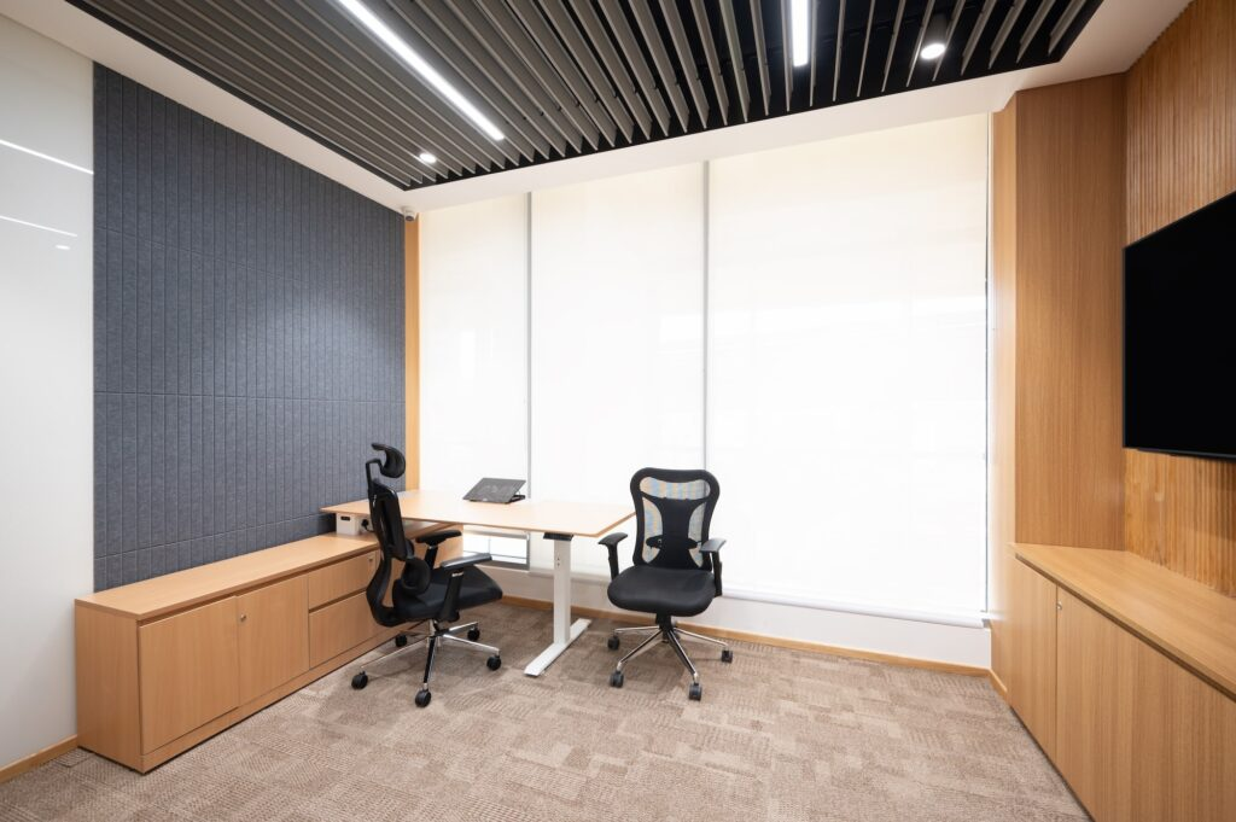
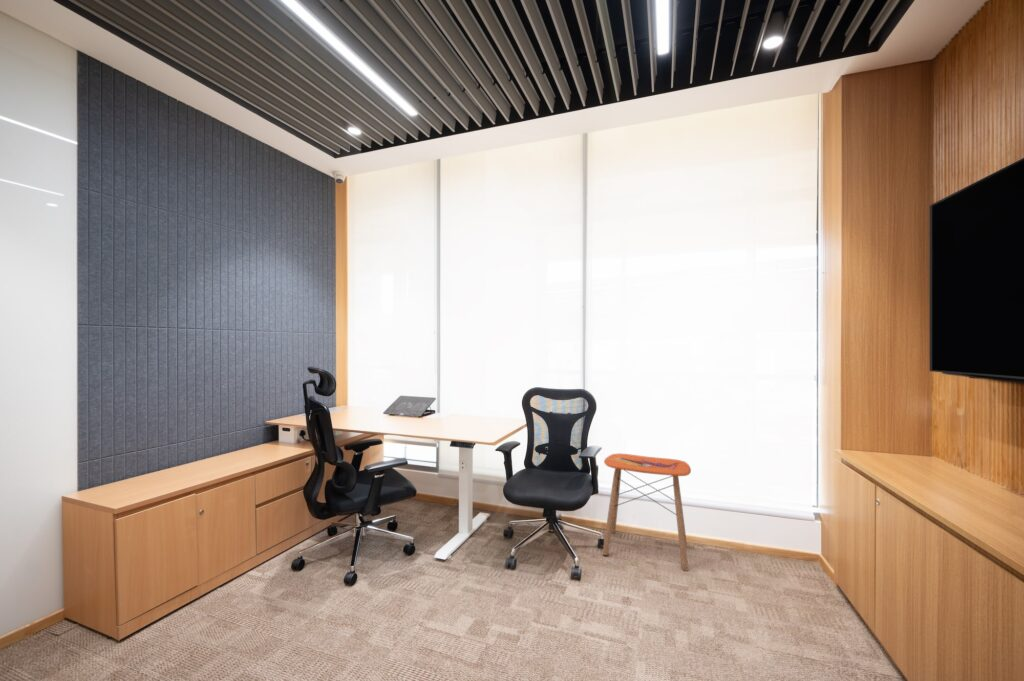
+ side table (651, 499)
